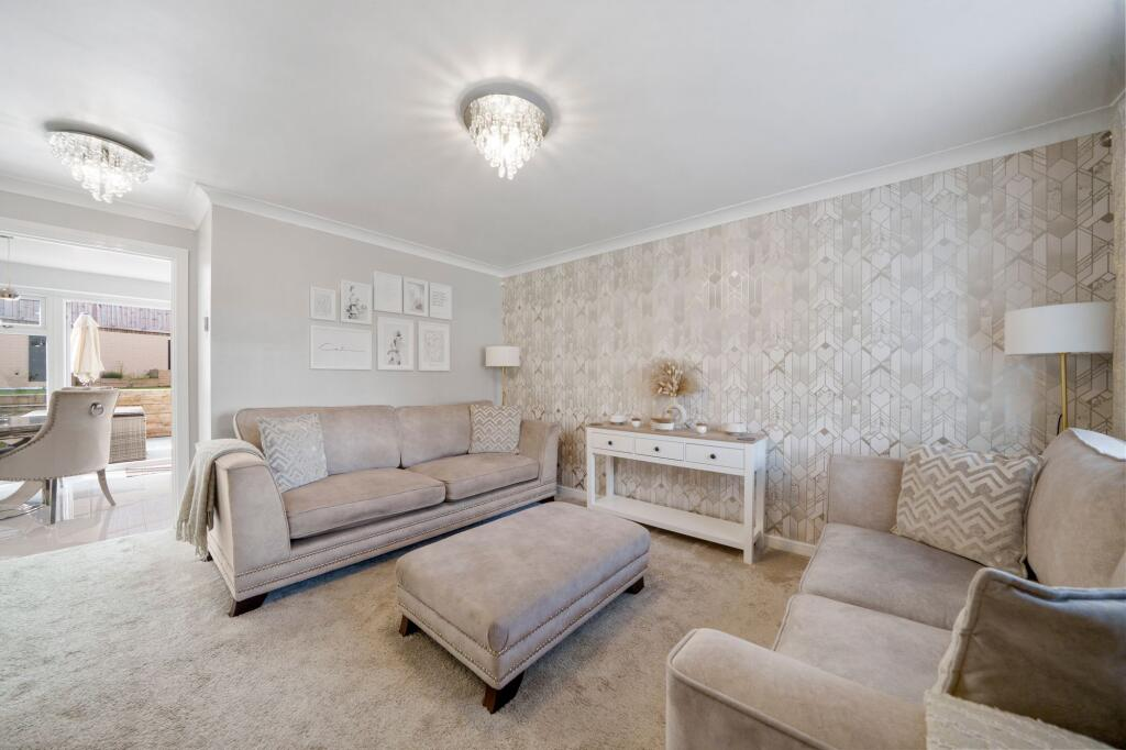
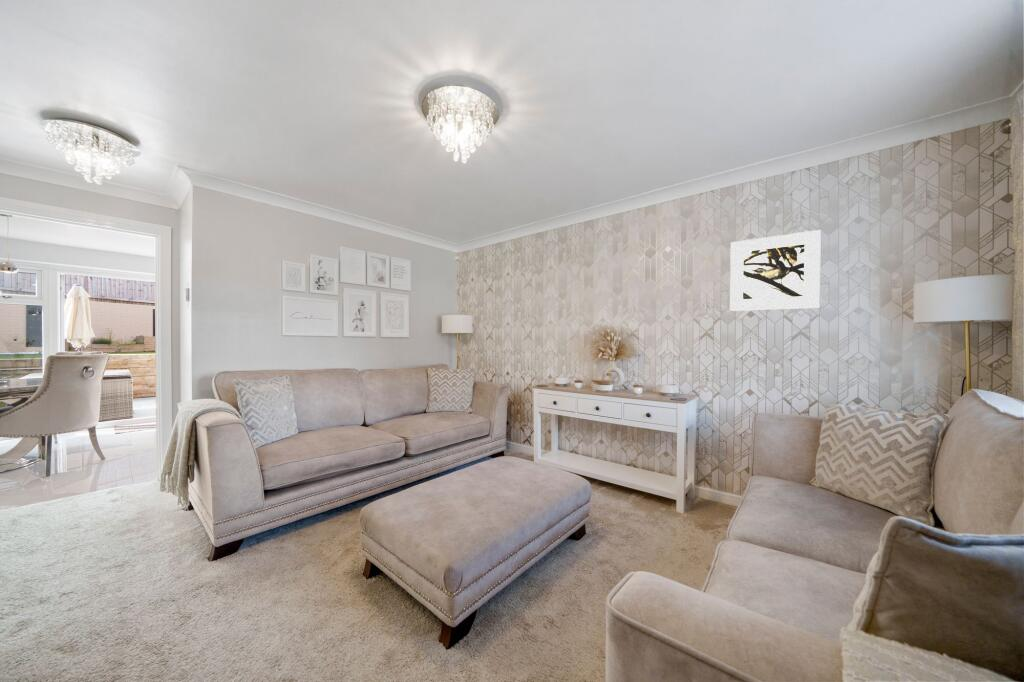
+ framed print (772, 273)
